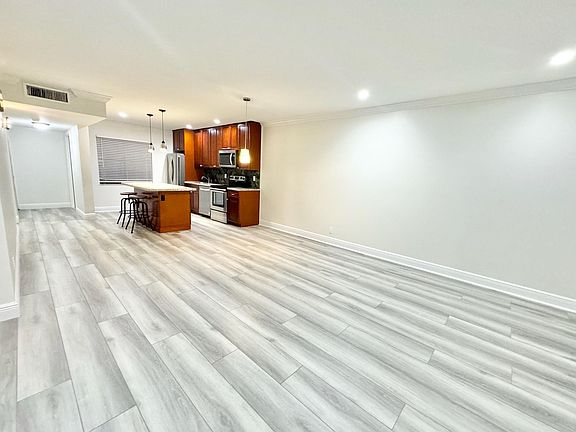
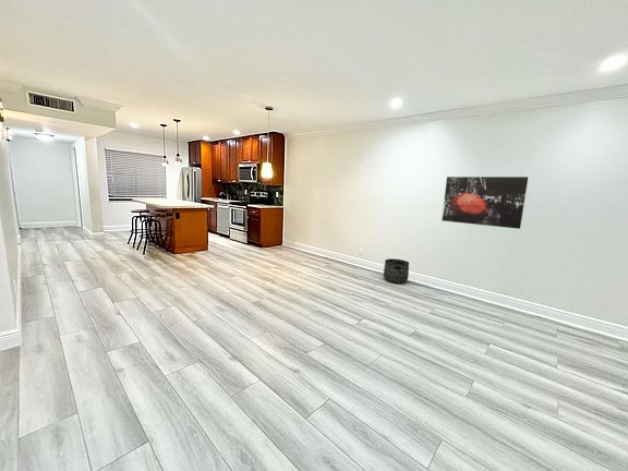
+ wall art (481, 201)
+ basket (396, 270)
